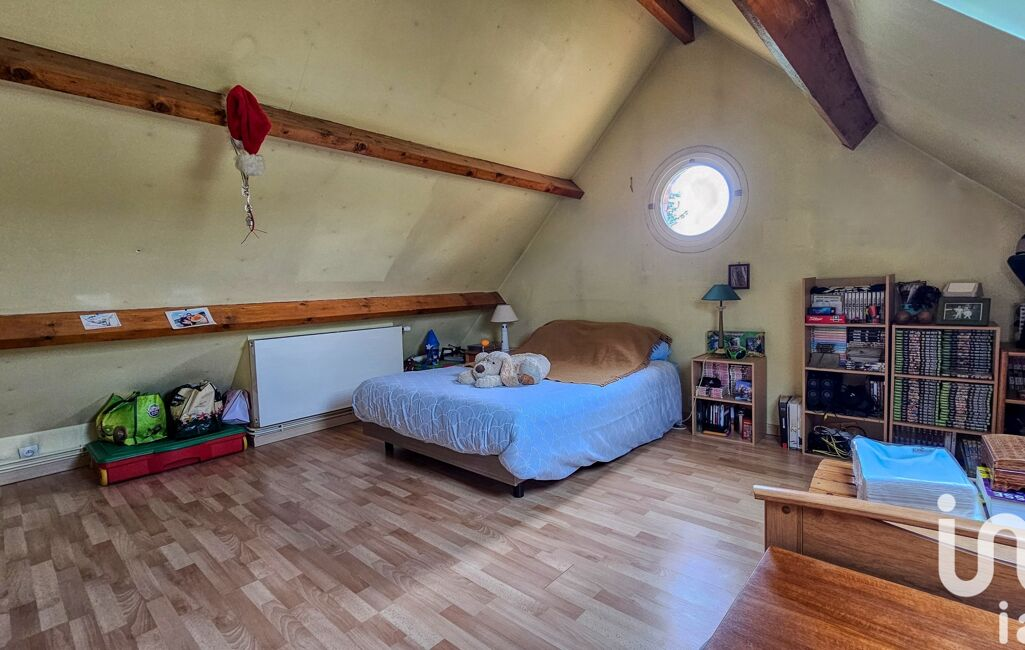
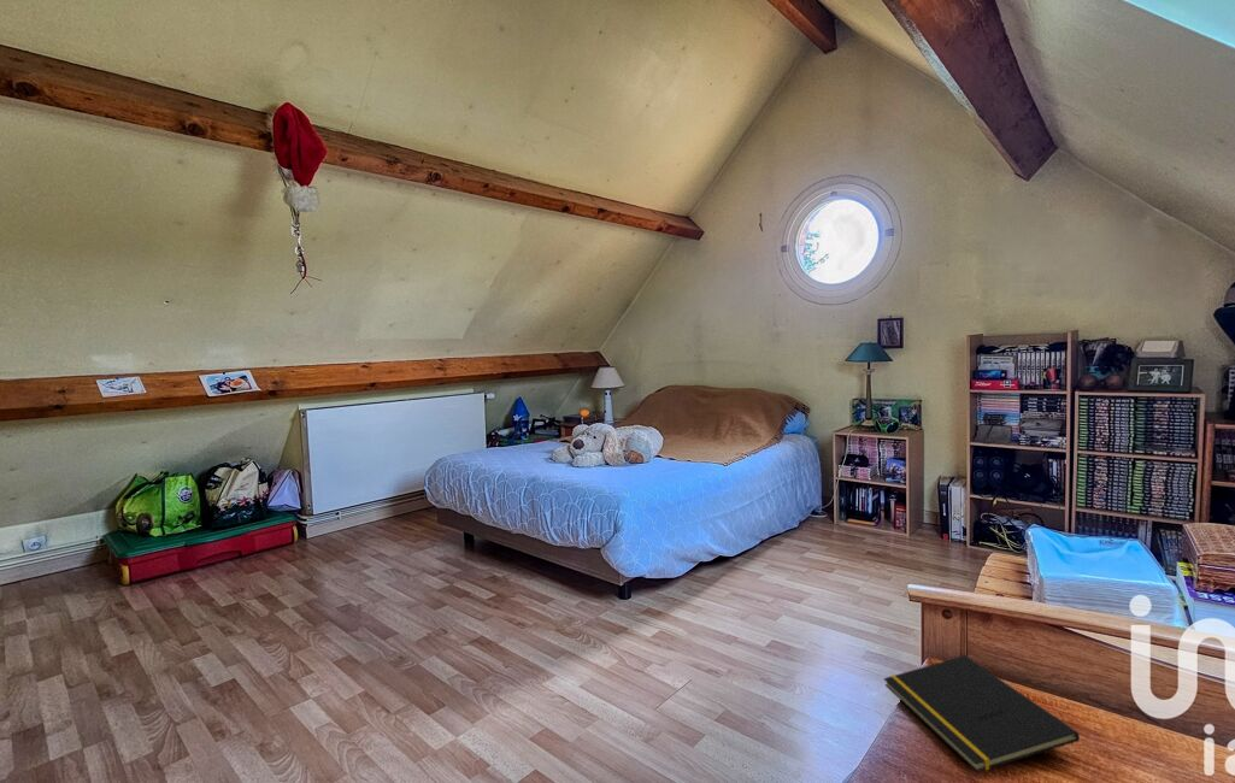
+ notepad (970, 706)
